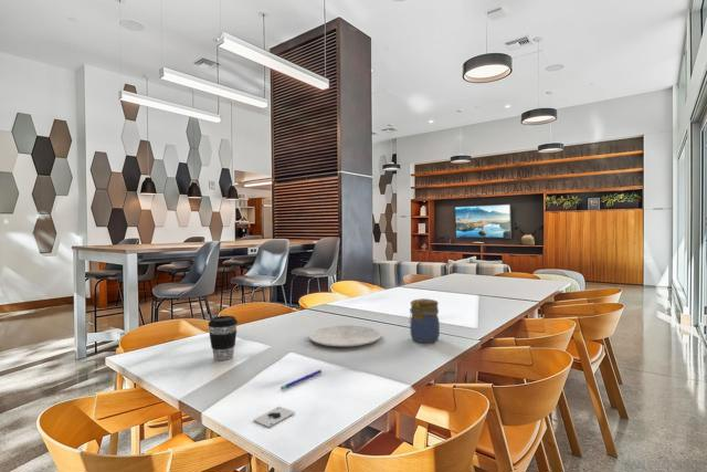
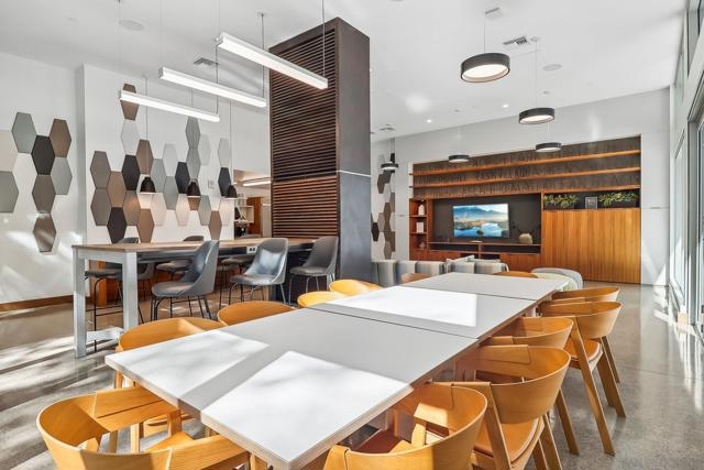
- plate (345, 335)
- jar (423, 319)
- playing card (274, 416)
- coffee cup (223, 337)
- pen (302, 379)
